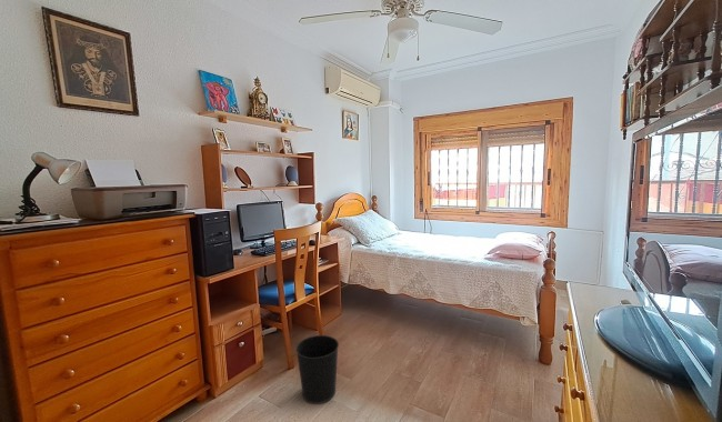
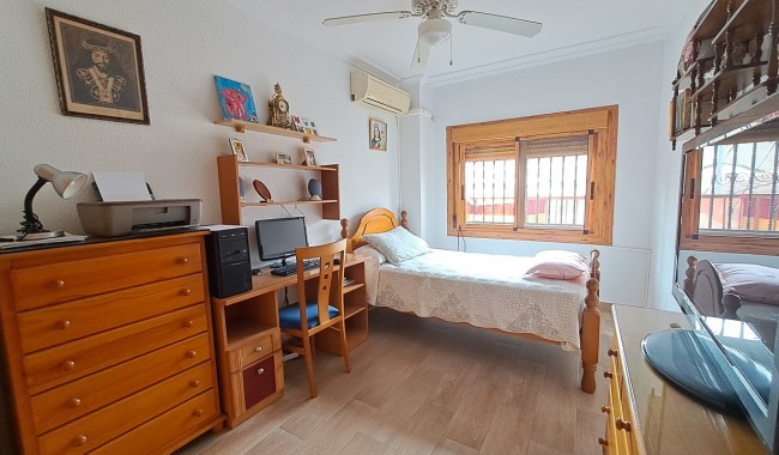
- wastebasket (318, 369)
